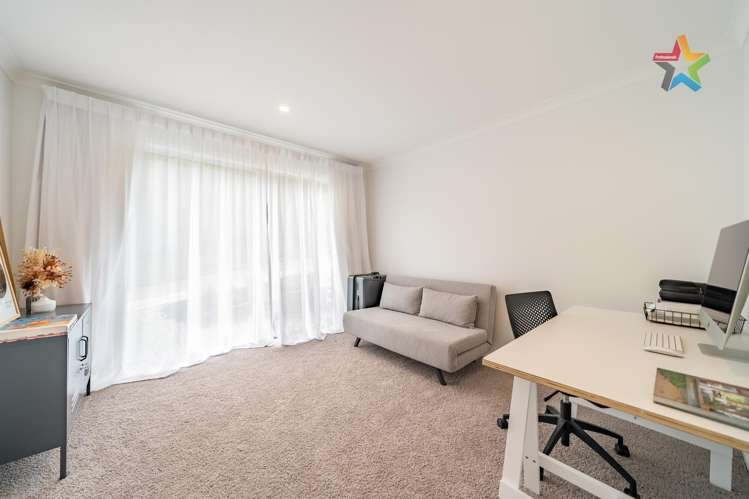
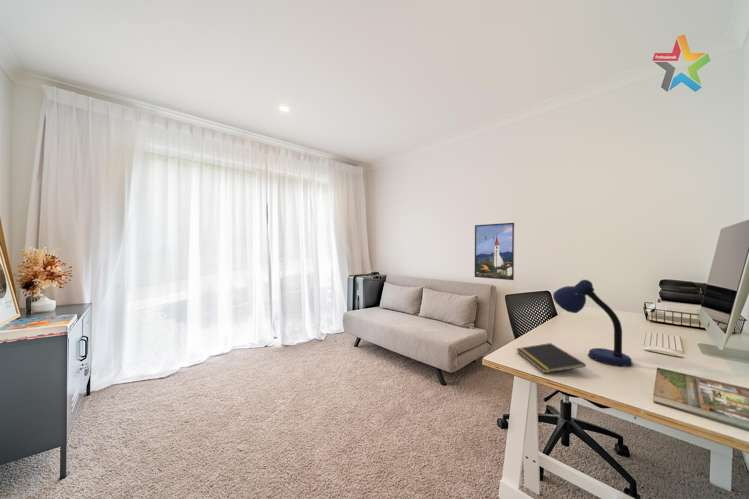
+ notepad (547, 356)
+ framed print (493, 251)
+ desk lamp (582, 308)
